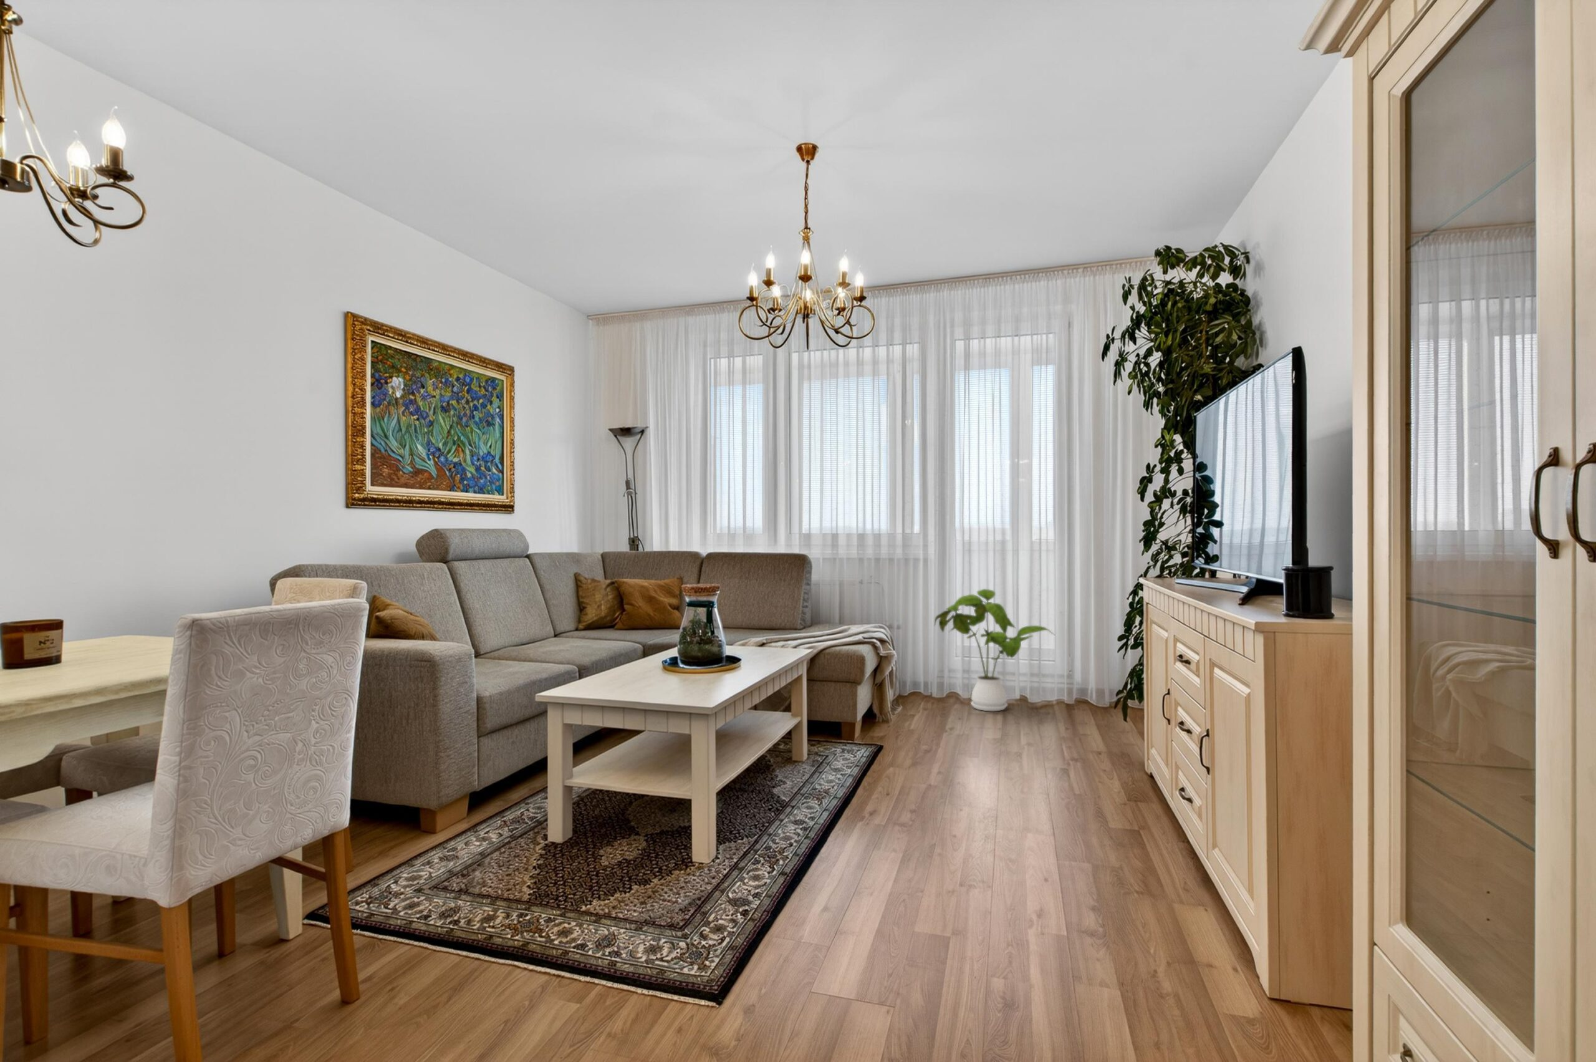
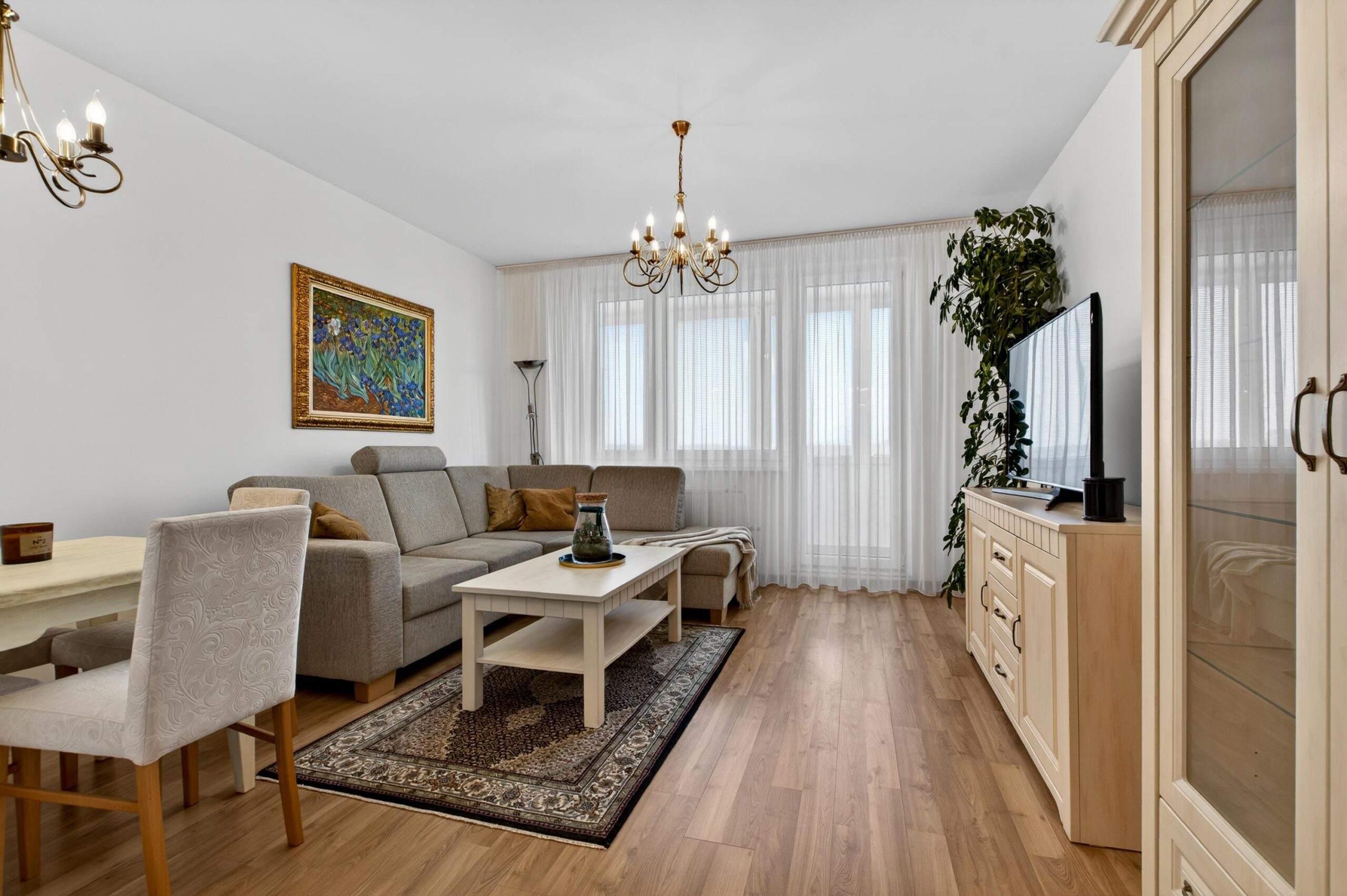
- house plant (988, 651)
